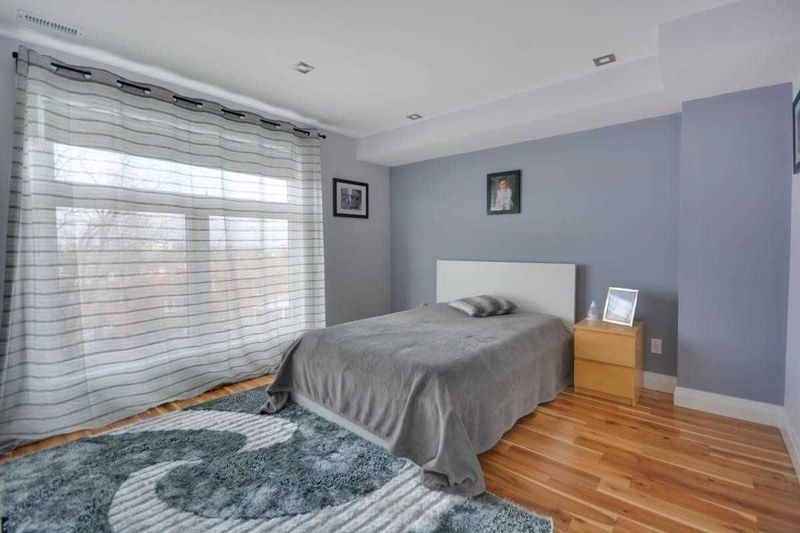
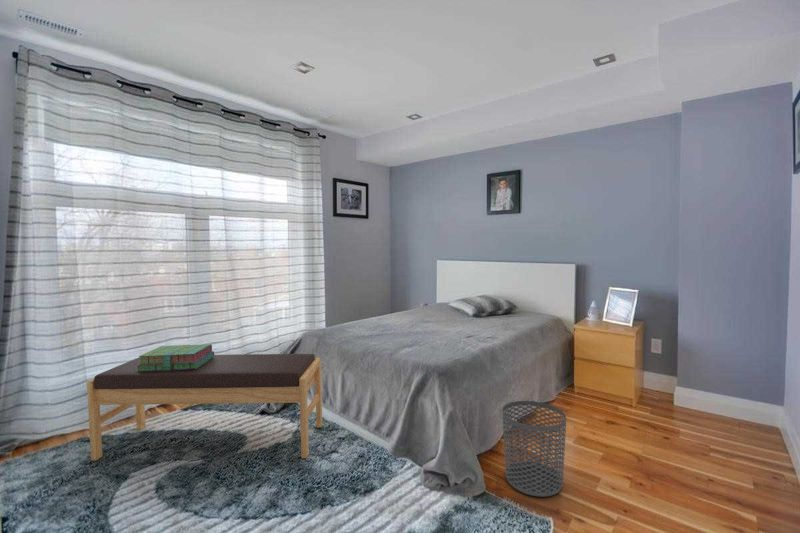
+ bench (214, 402)
+ stack of books (177, 356)
+ waste bin (533, 445)
